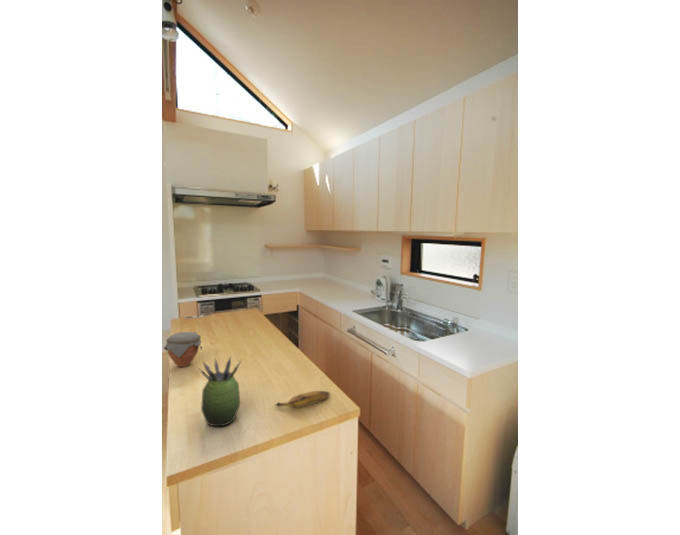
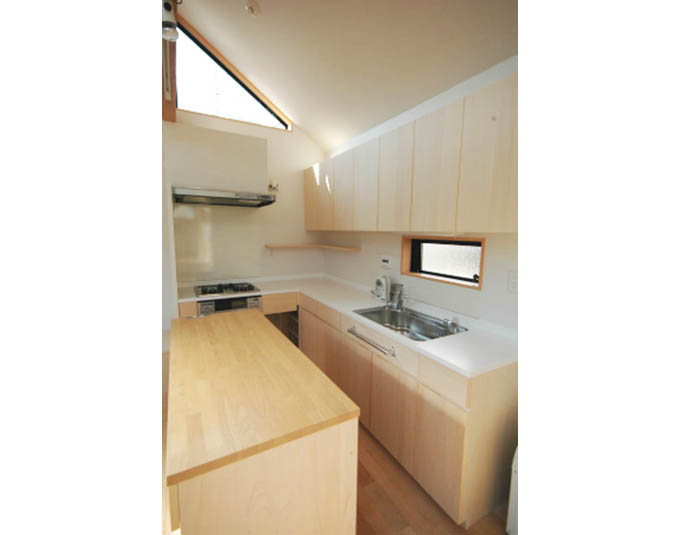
- succulent plant (221, 391)
- jar (183, 349)
- banana (304, 398)
